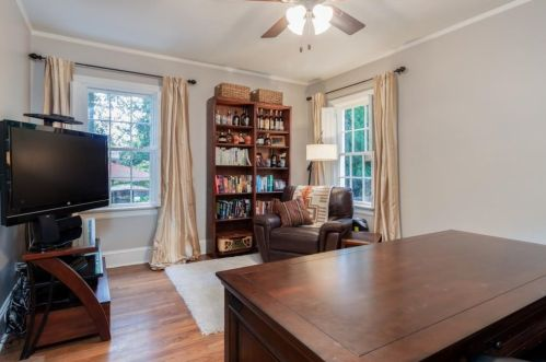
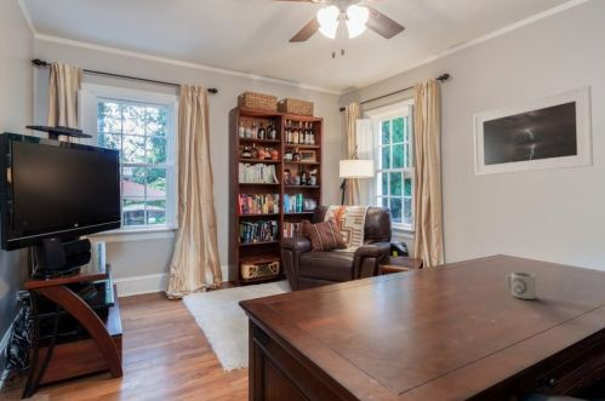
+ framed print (525, 136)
+ cup (520, 285)
